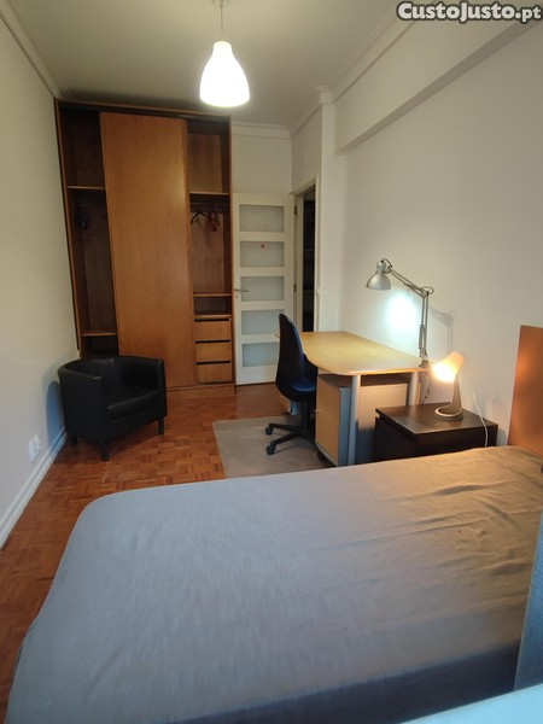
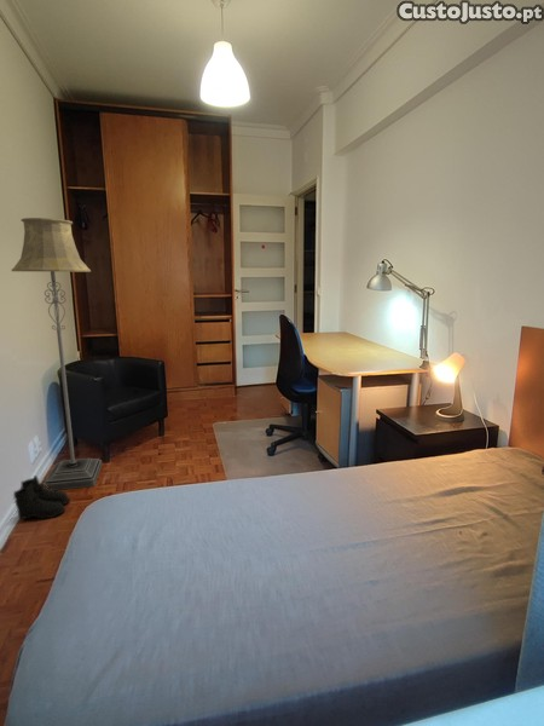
+ boots (41, 494)
+ floor lamp (62, 357)
